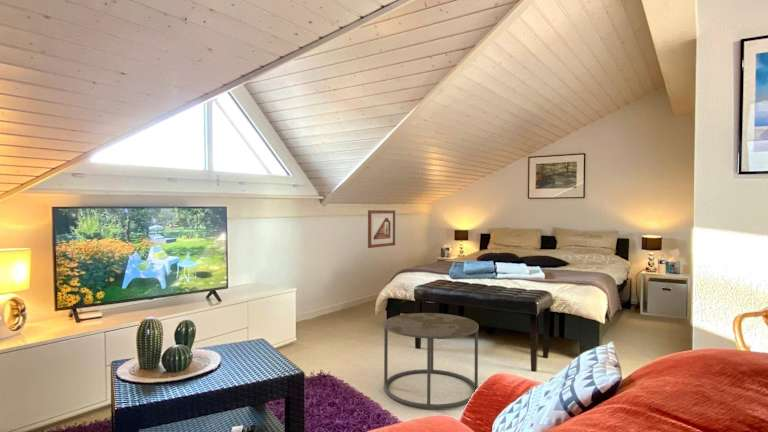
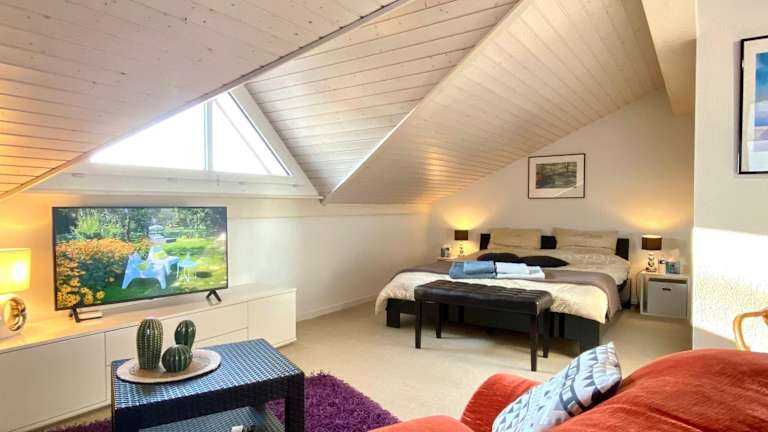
- picture frame (382, 228)
- side table (430, 356)
